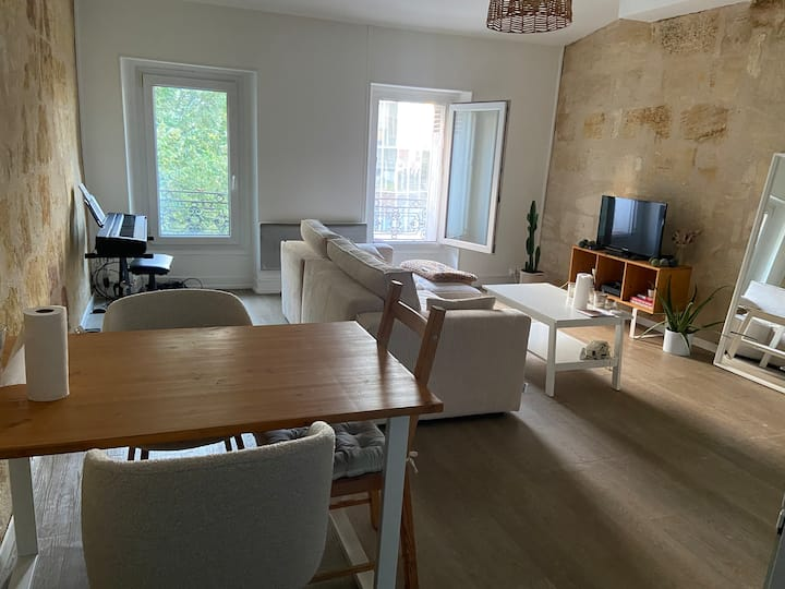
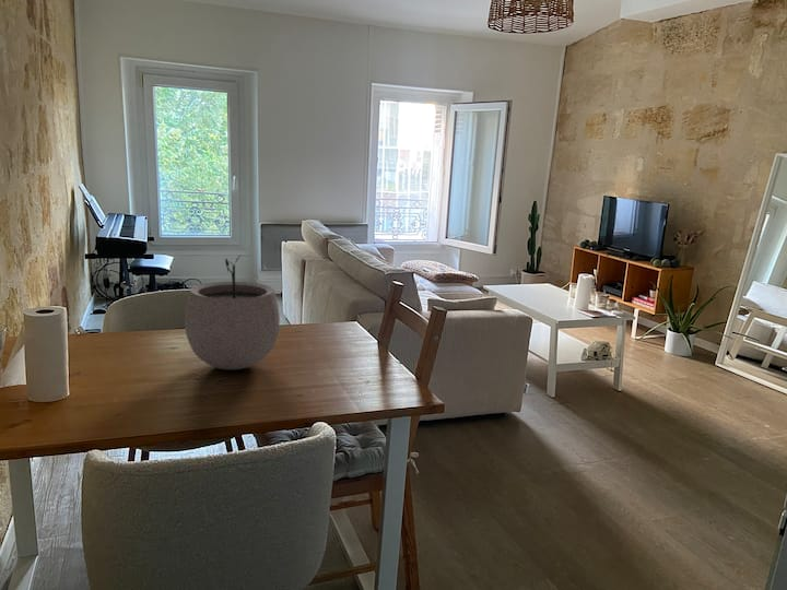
+ plant pot (233, 310)
